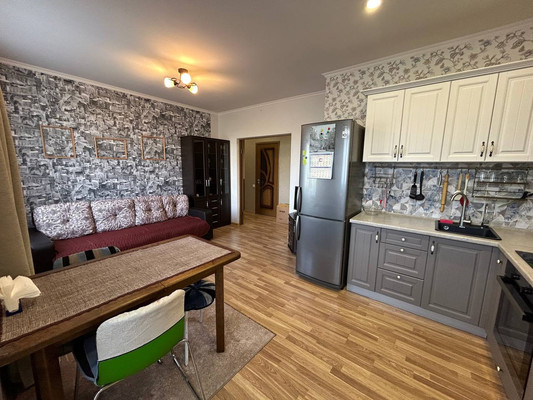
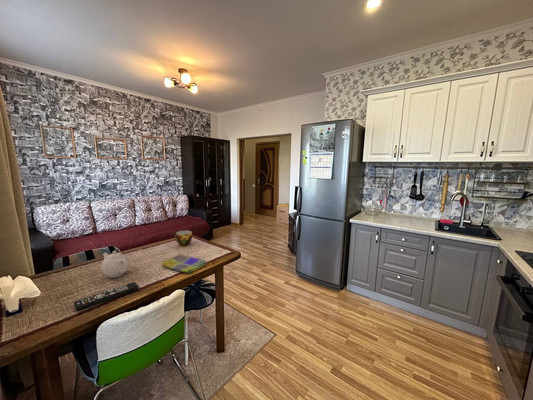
+ cup (183, 238)
+ teapot (115, 262)
+ dish towel (184, 262)
+ remote control (108, 295)
